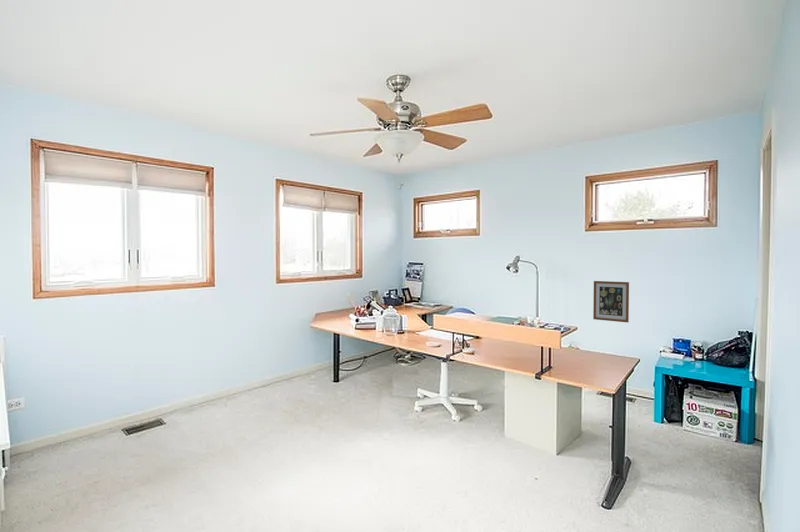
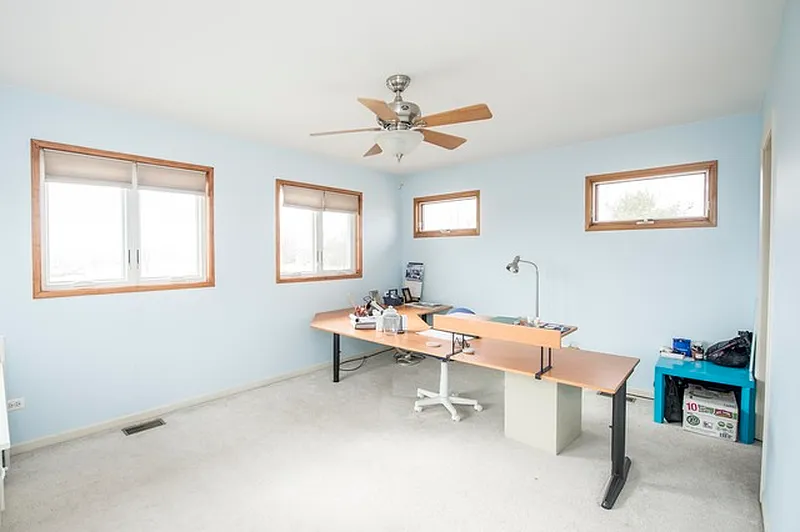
- wall art (610, 301)
